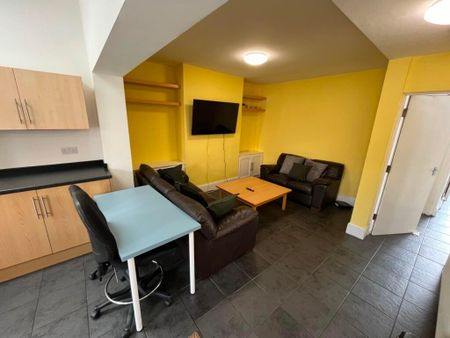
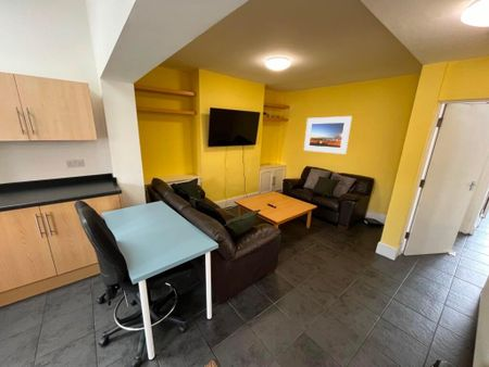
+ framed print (325, 135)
